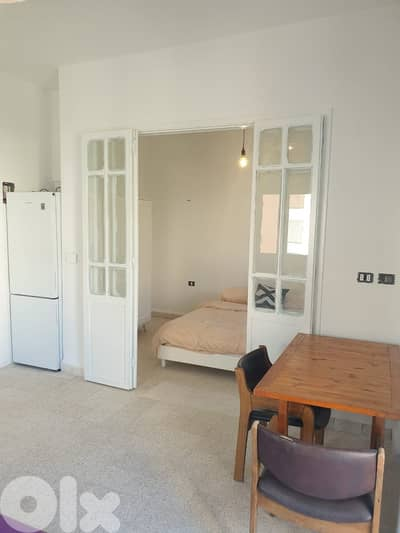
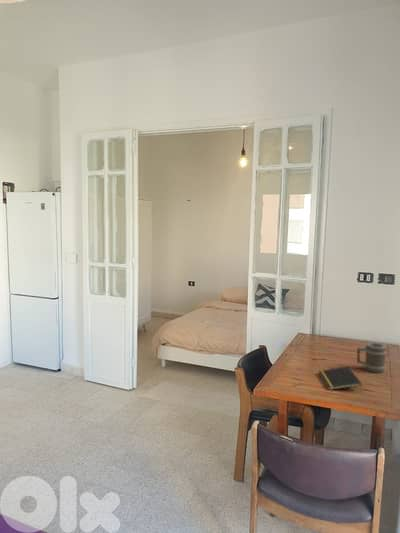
+ notepad (338, 377)
+ barrel (371, 356)
